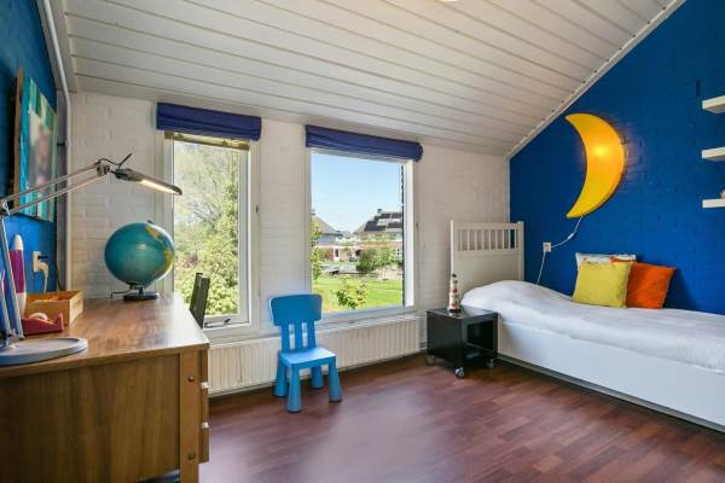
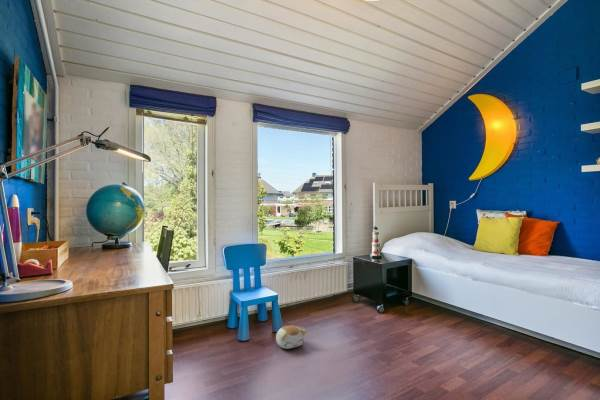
+ plush toy (288, 334)
